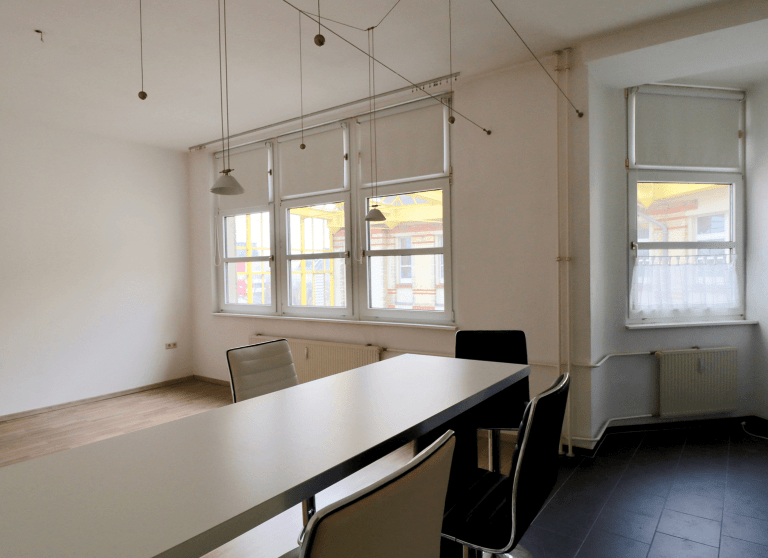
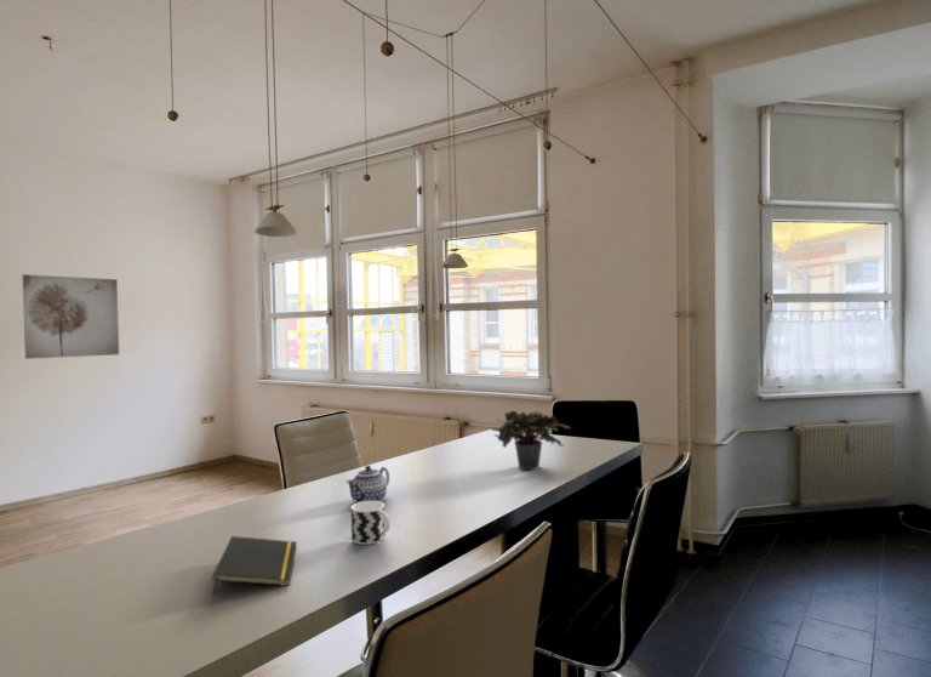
+ notepad (258, 558)
+ teapot (369, 483)
+ cup (372, 523)
+ wall art (73, 317)
+ potted plant (530, 439)
